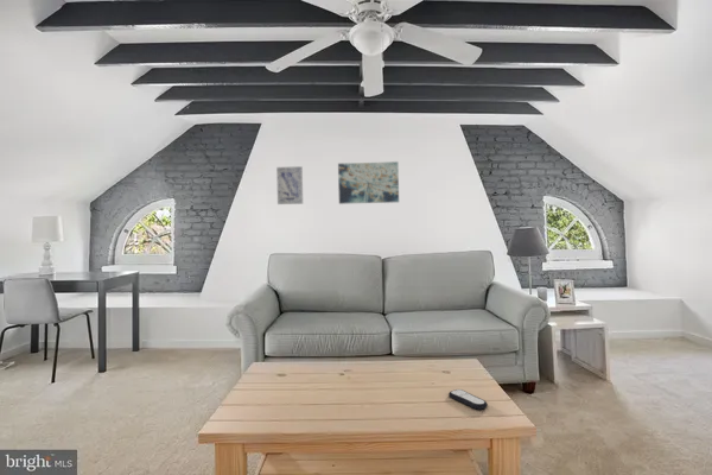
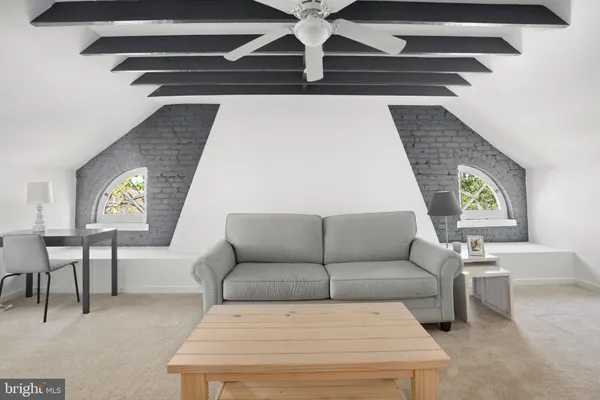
- wall art (368, 183)
- wall art (290, 185)
- remote control (468, 398)
